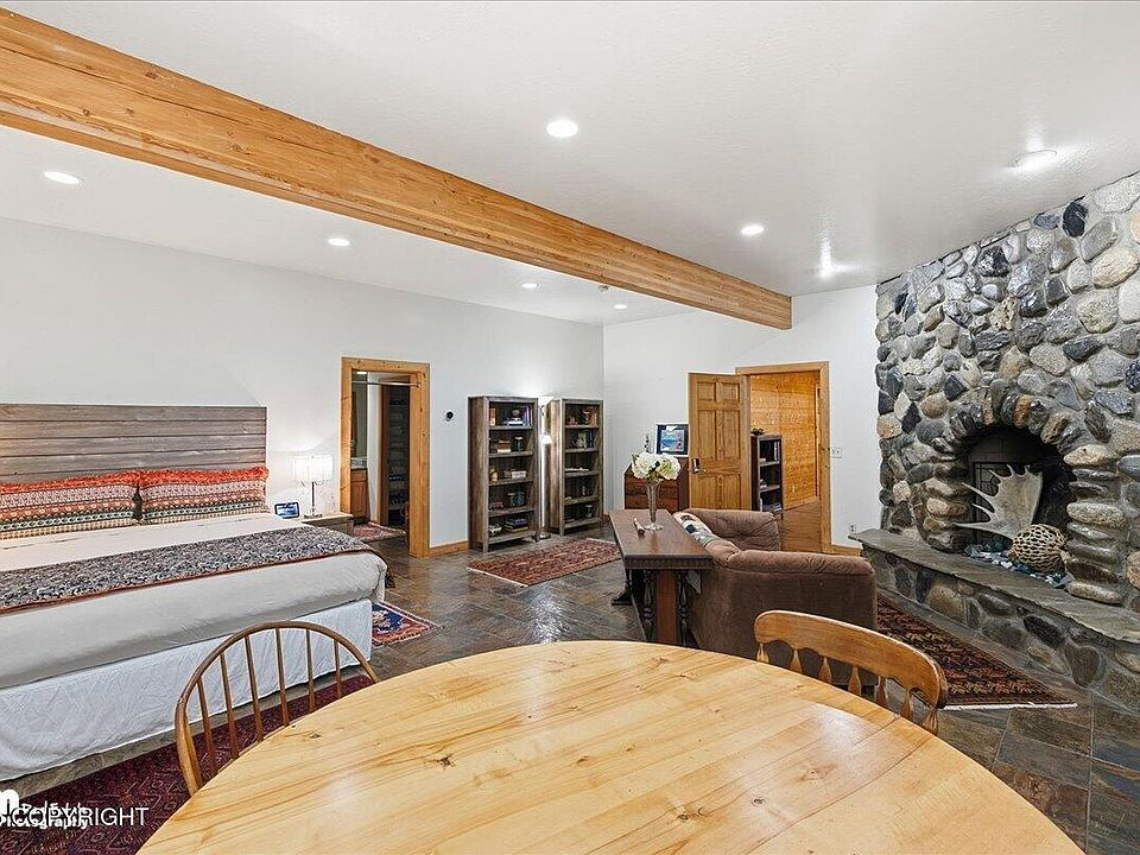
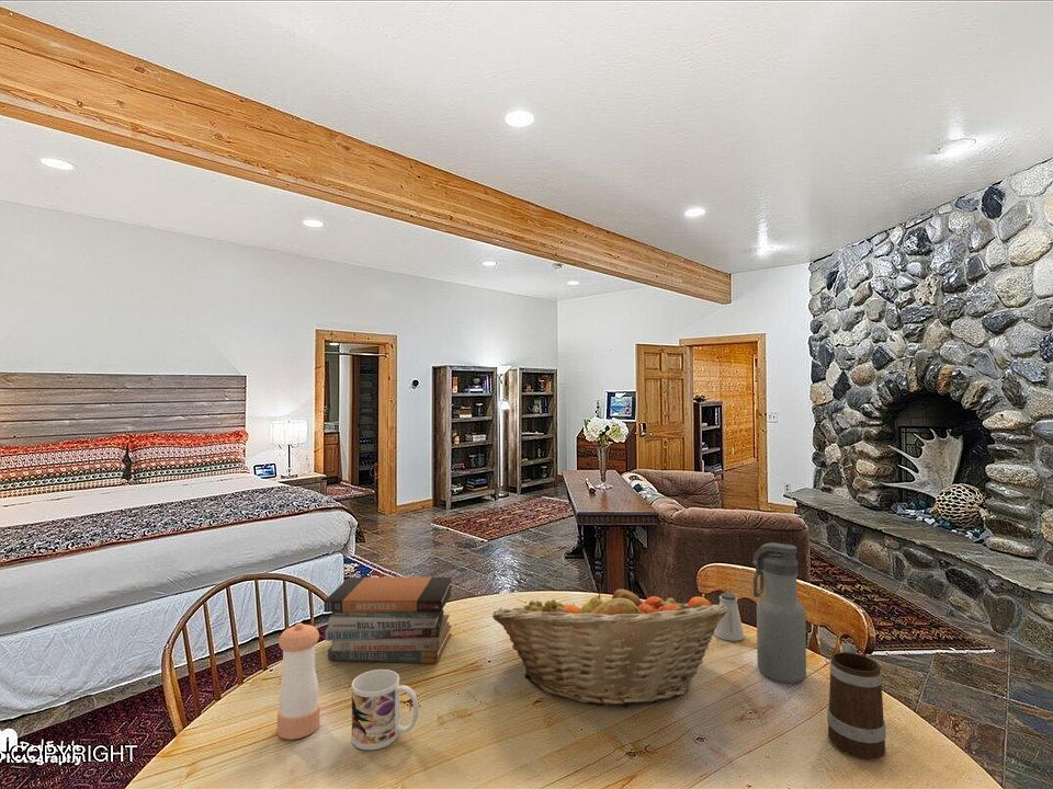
+ saltshaker (728, 615)
+ fruit basket (608, 629)
+ pepper shaker (298, 675)
+ mug (385, 708)
+ book stack (390, 617)
+ water bottle (779, 608)
+ mug (853, 696)
